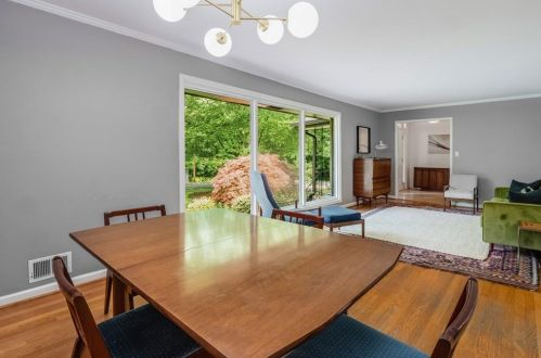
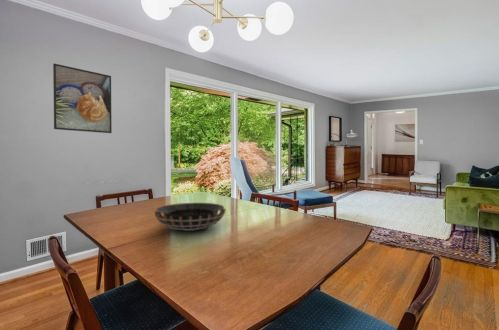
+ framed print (84, 100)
+ decorative bowl (190, 218)
